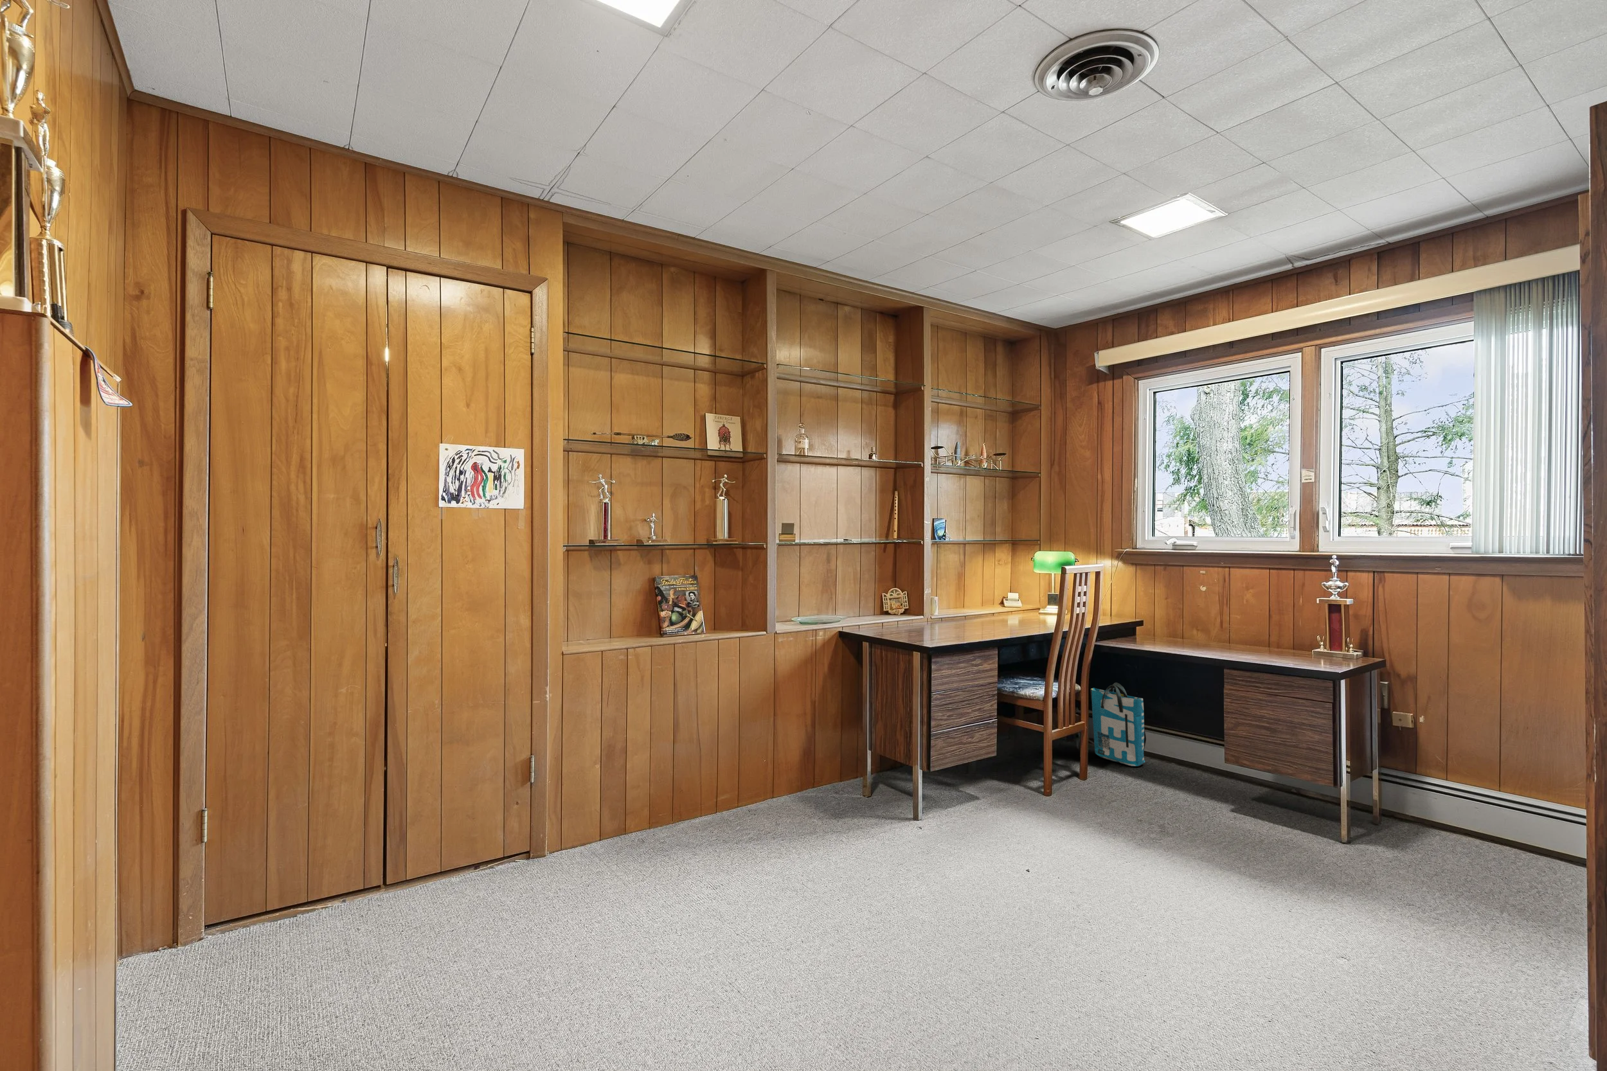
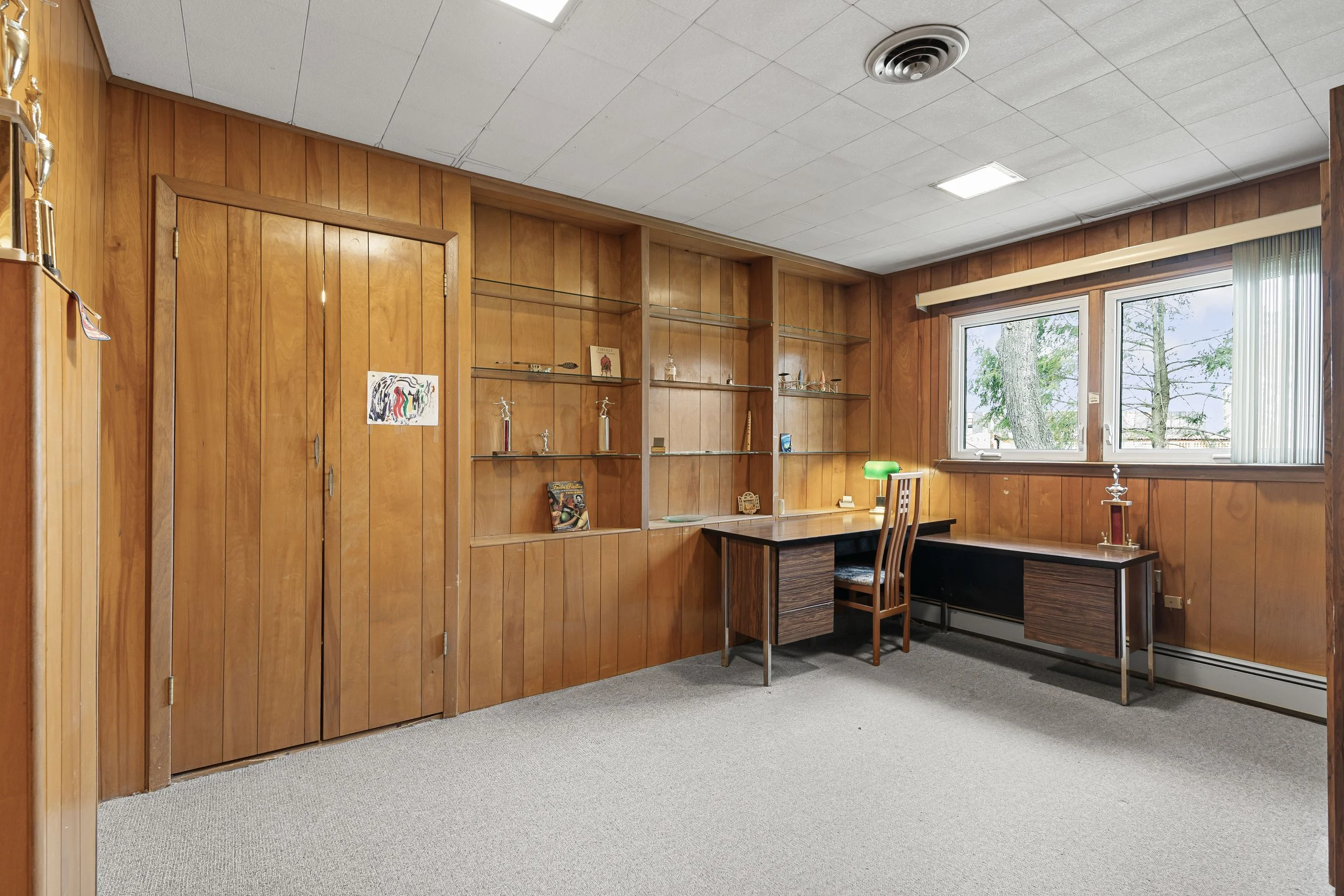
- tote bag (1122, 721)
